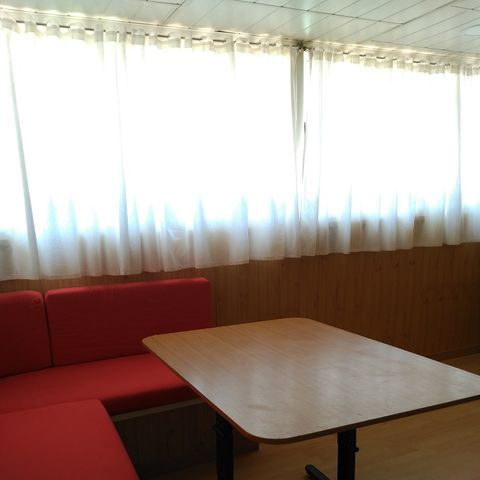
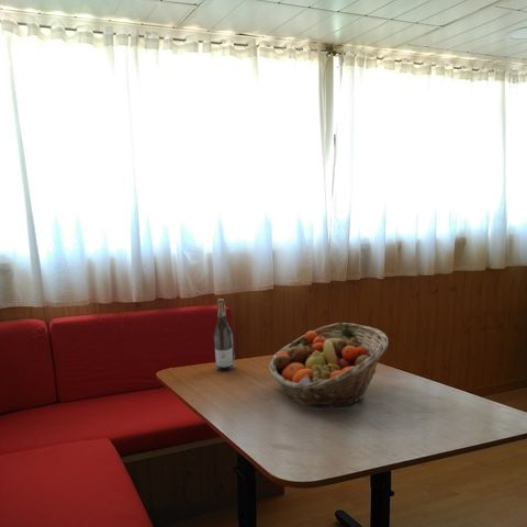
+ wine bottle (223, 334)
+ fruit basket (327, 362)
